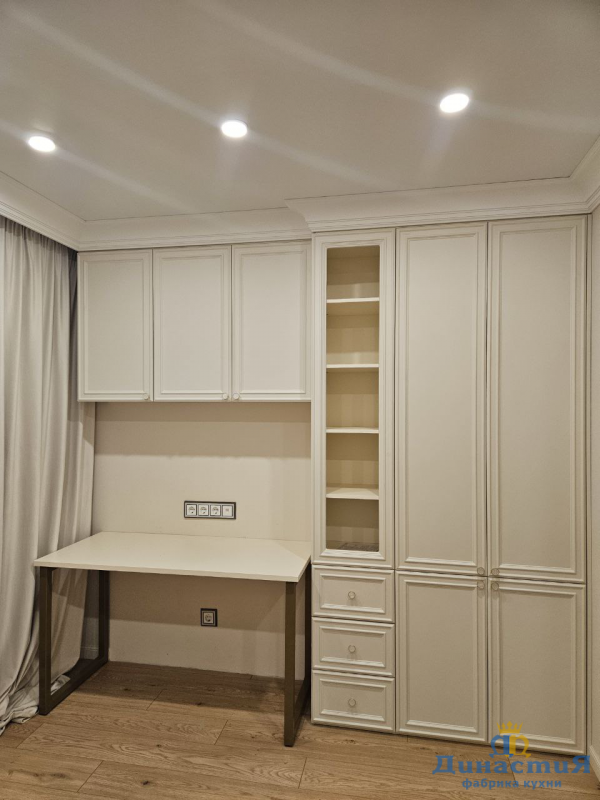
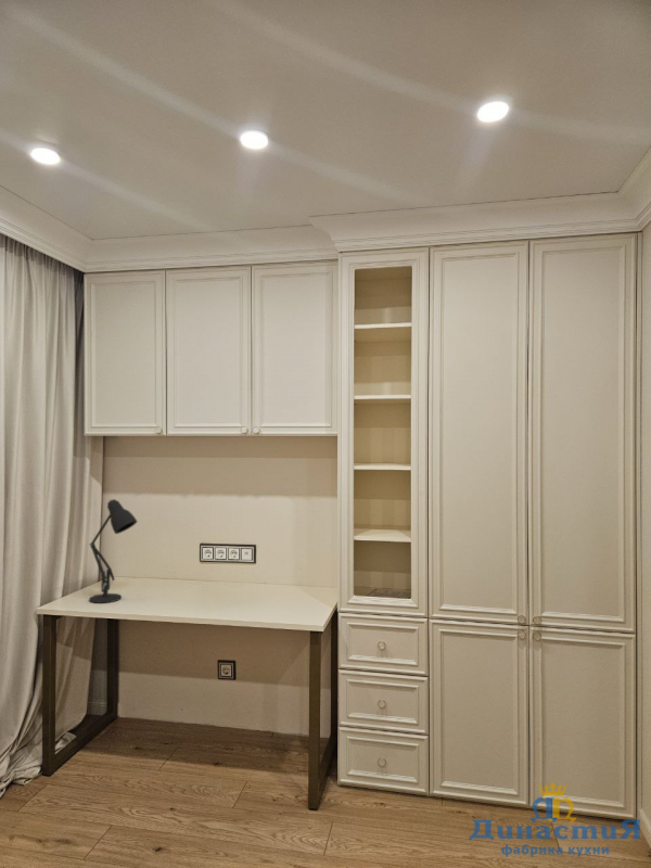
+ desk lamp (102, 556)
